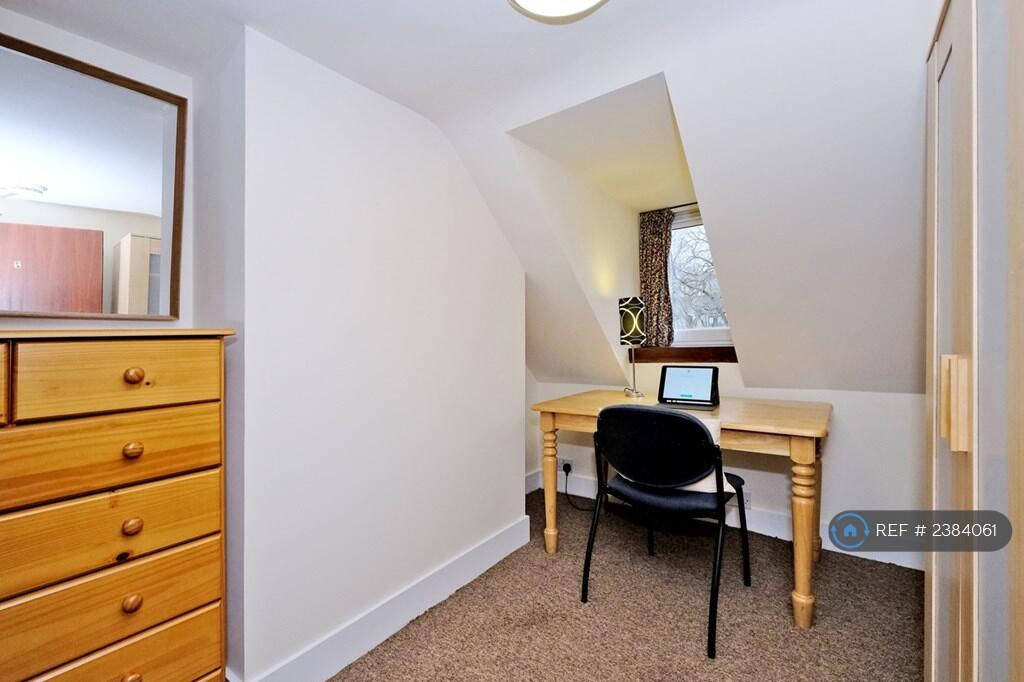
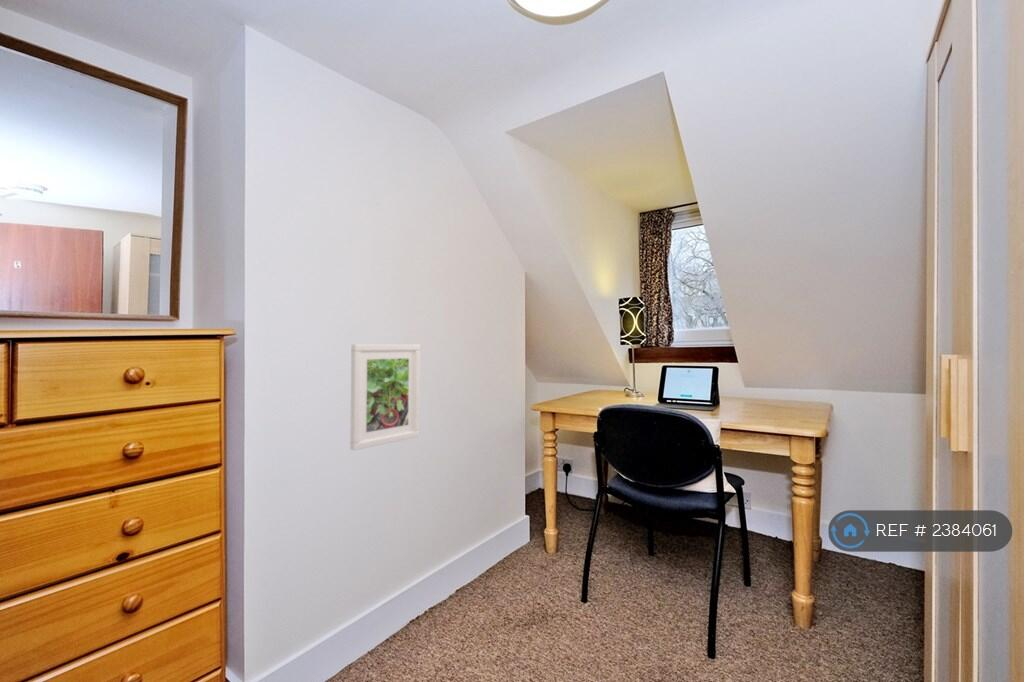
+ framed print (387, 393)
